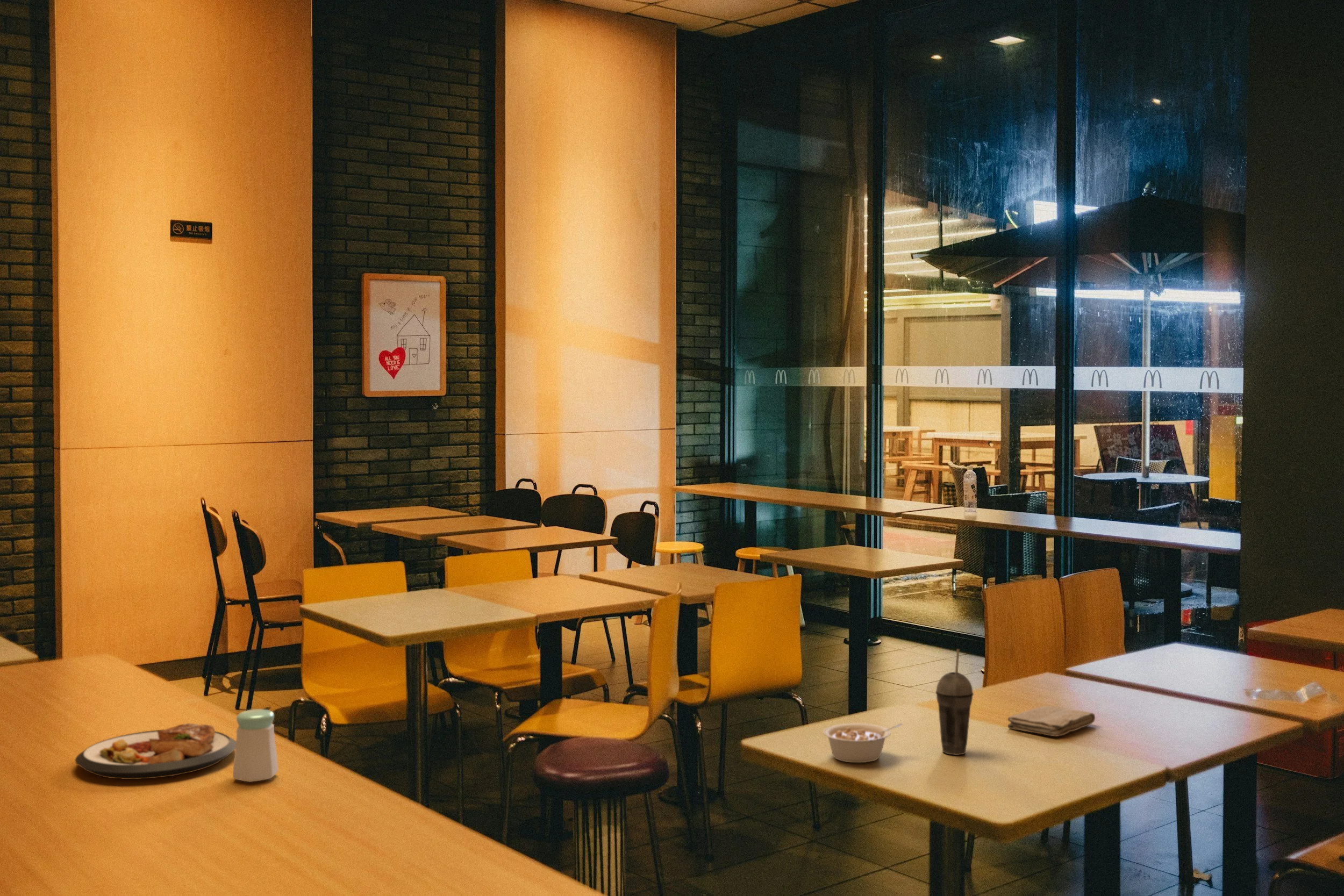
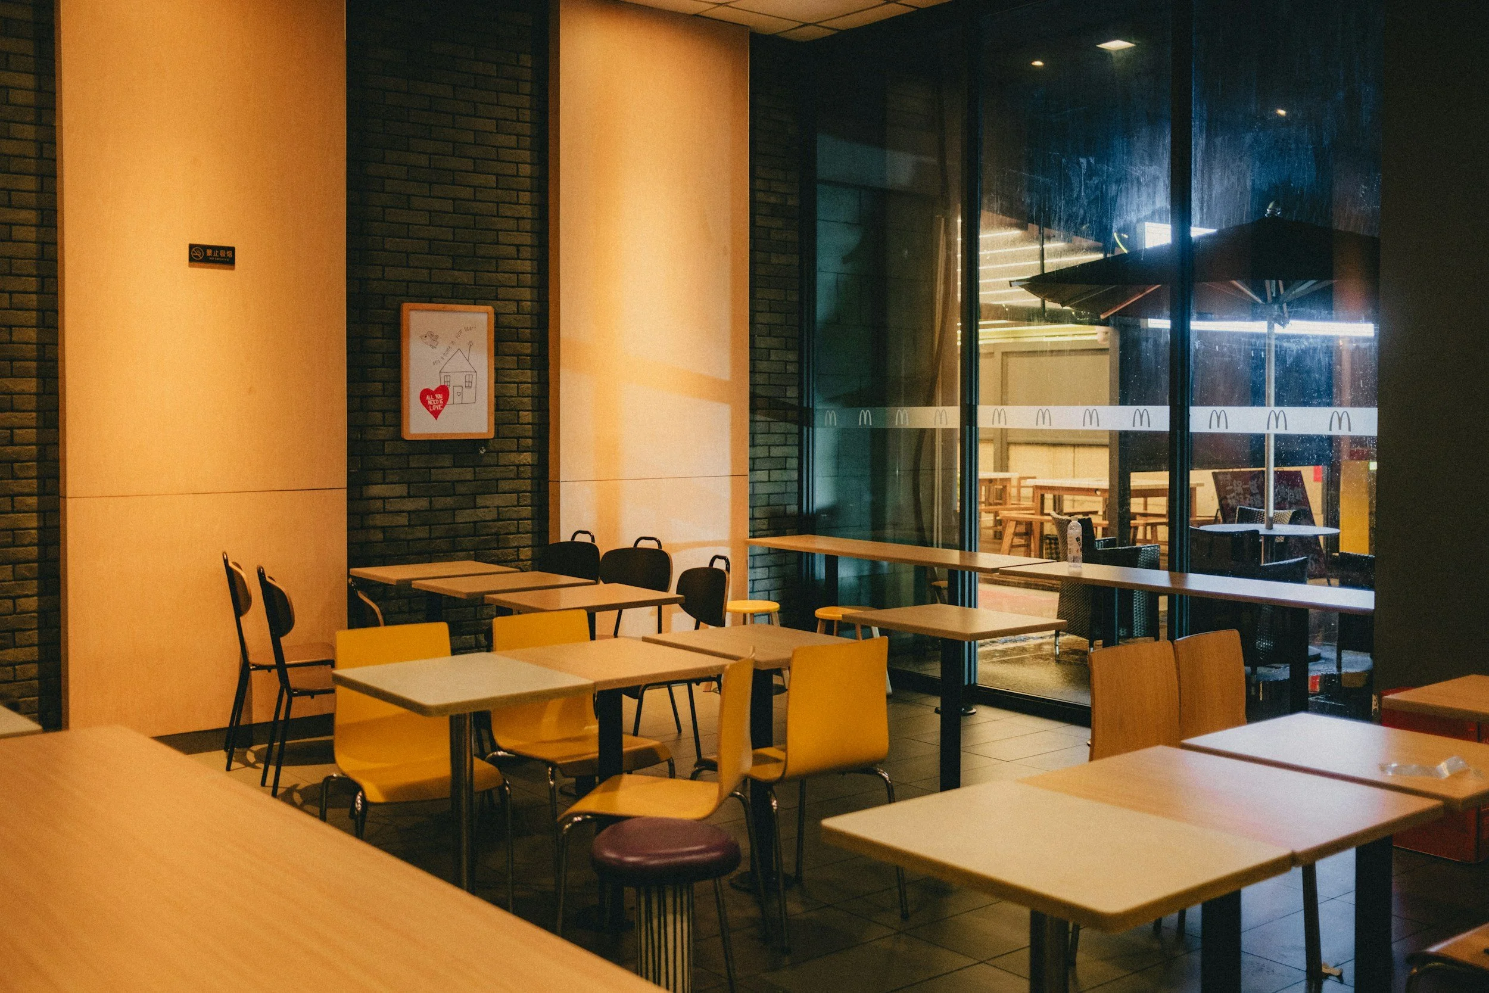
- beverage cup (954, 701)
- plate (158, 747)
- salt shaker (255, 744)
- washcloth (1050, 719)
- legume (858, 741)
